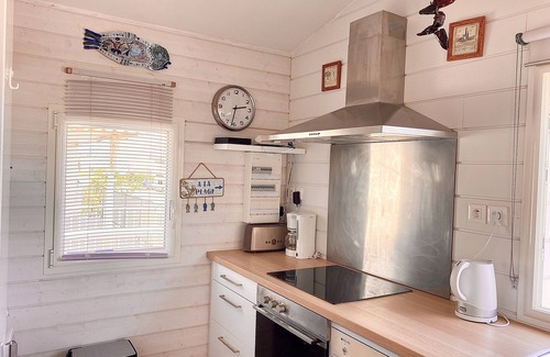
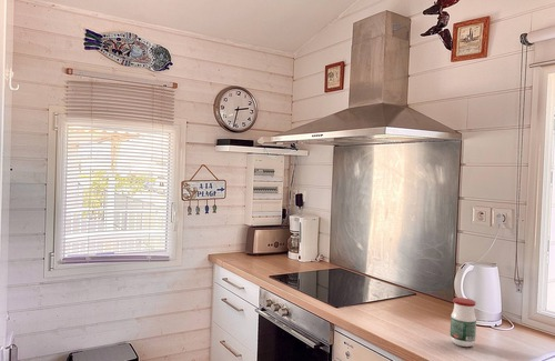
+ jar (463, 321)
